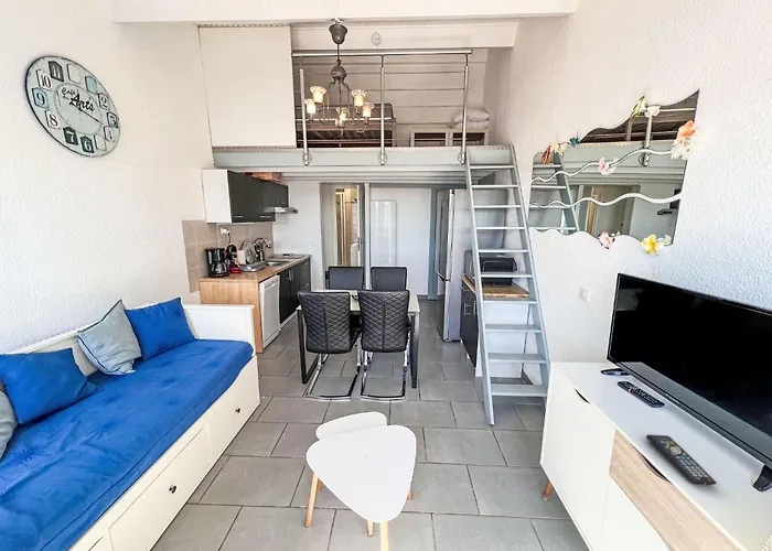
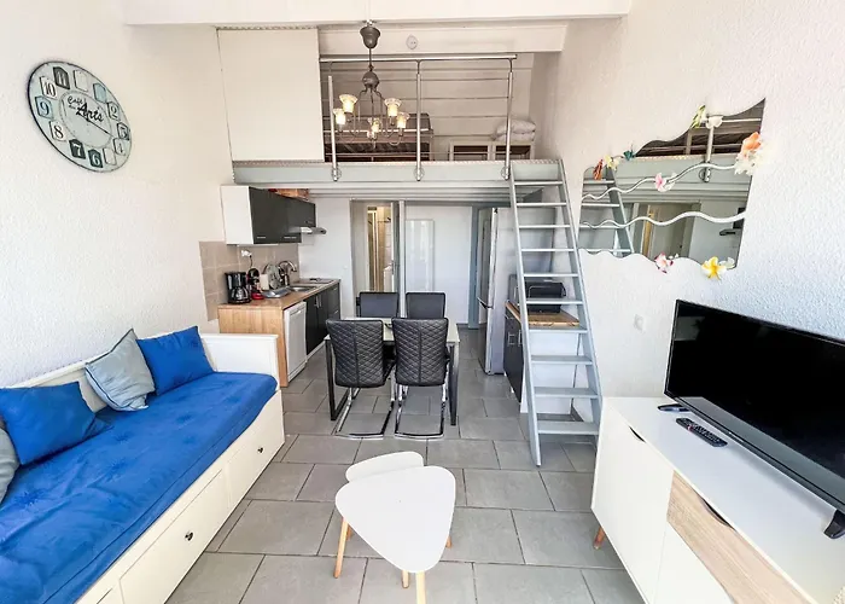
- remote control (677, 456)
